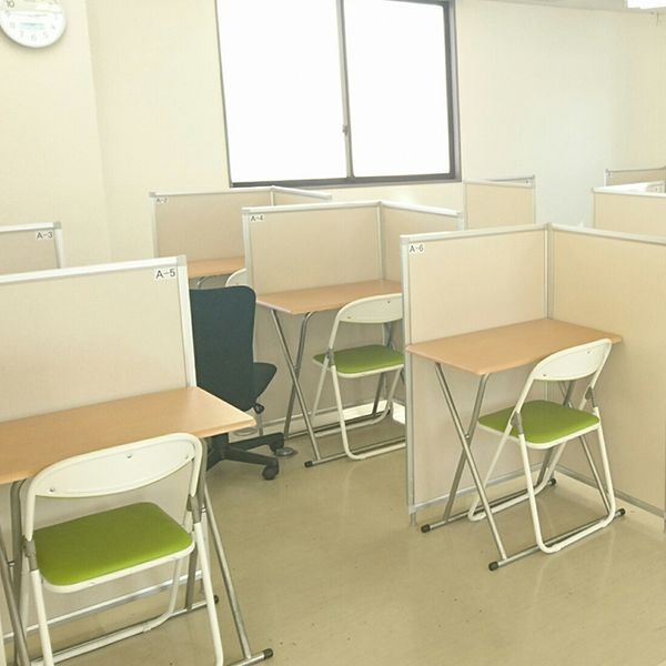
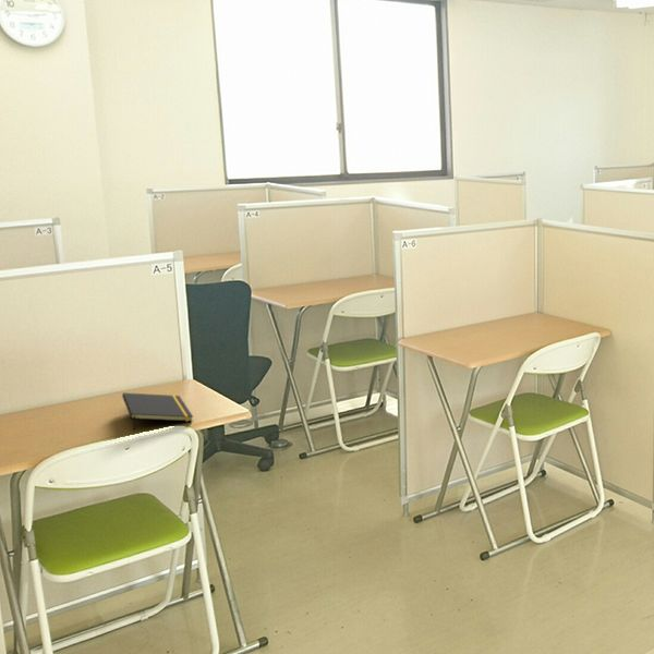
+ notepad (156, 407)
